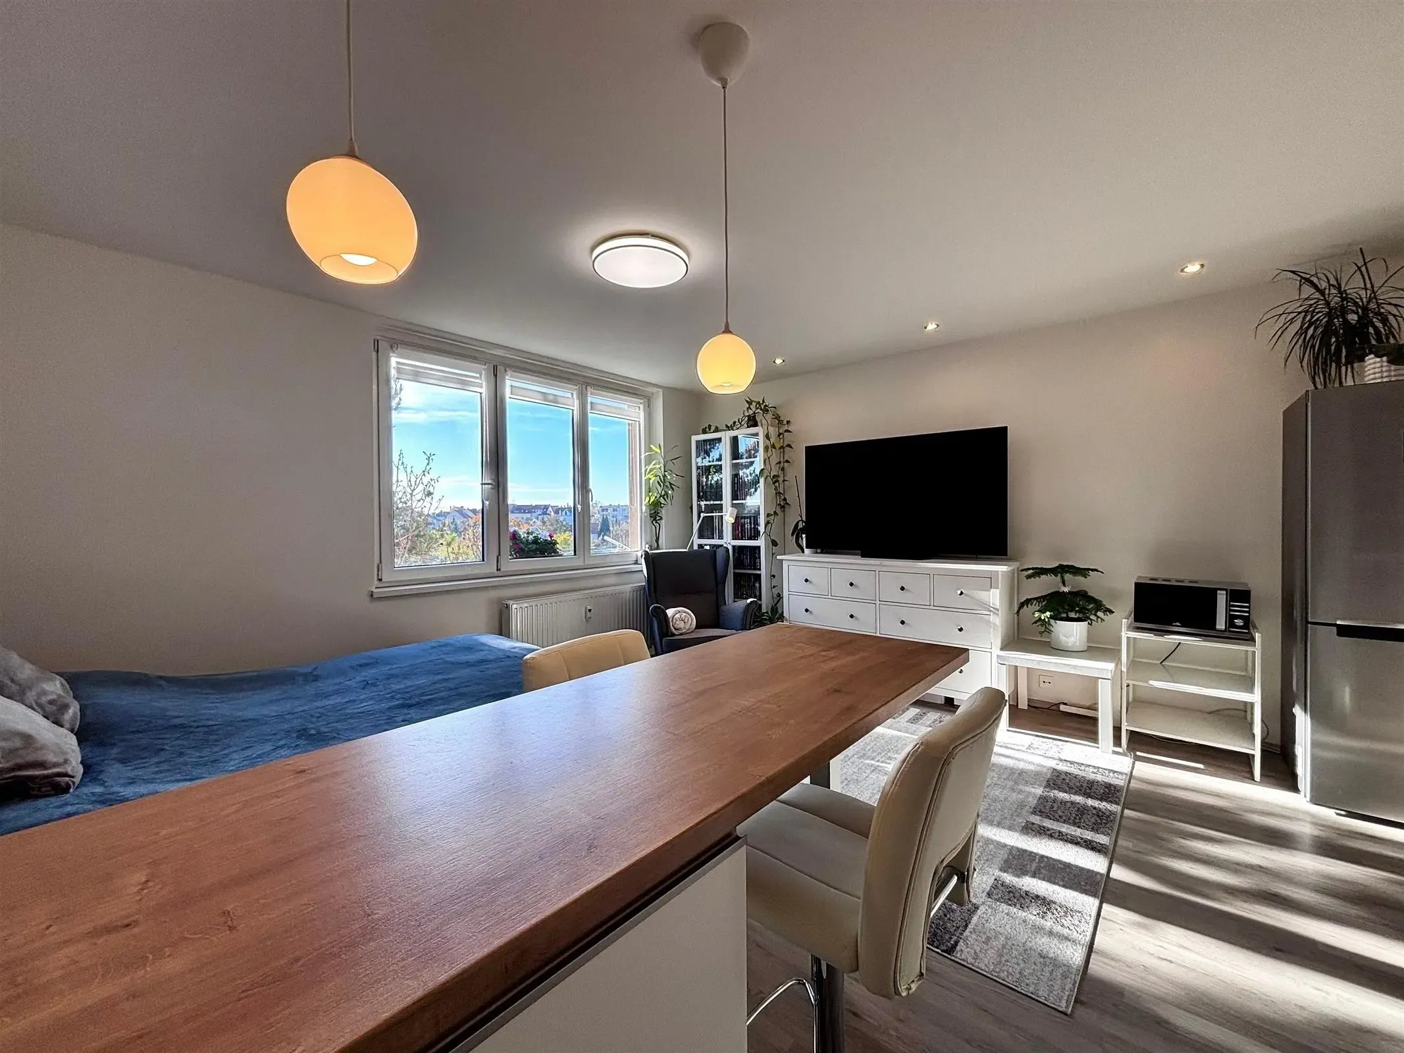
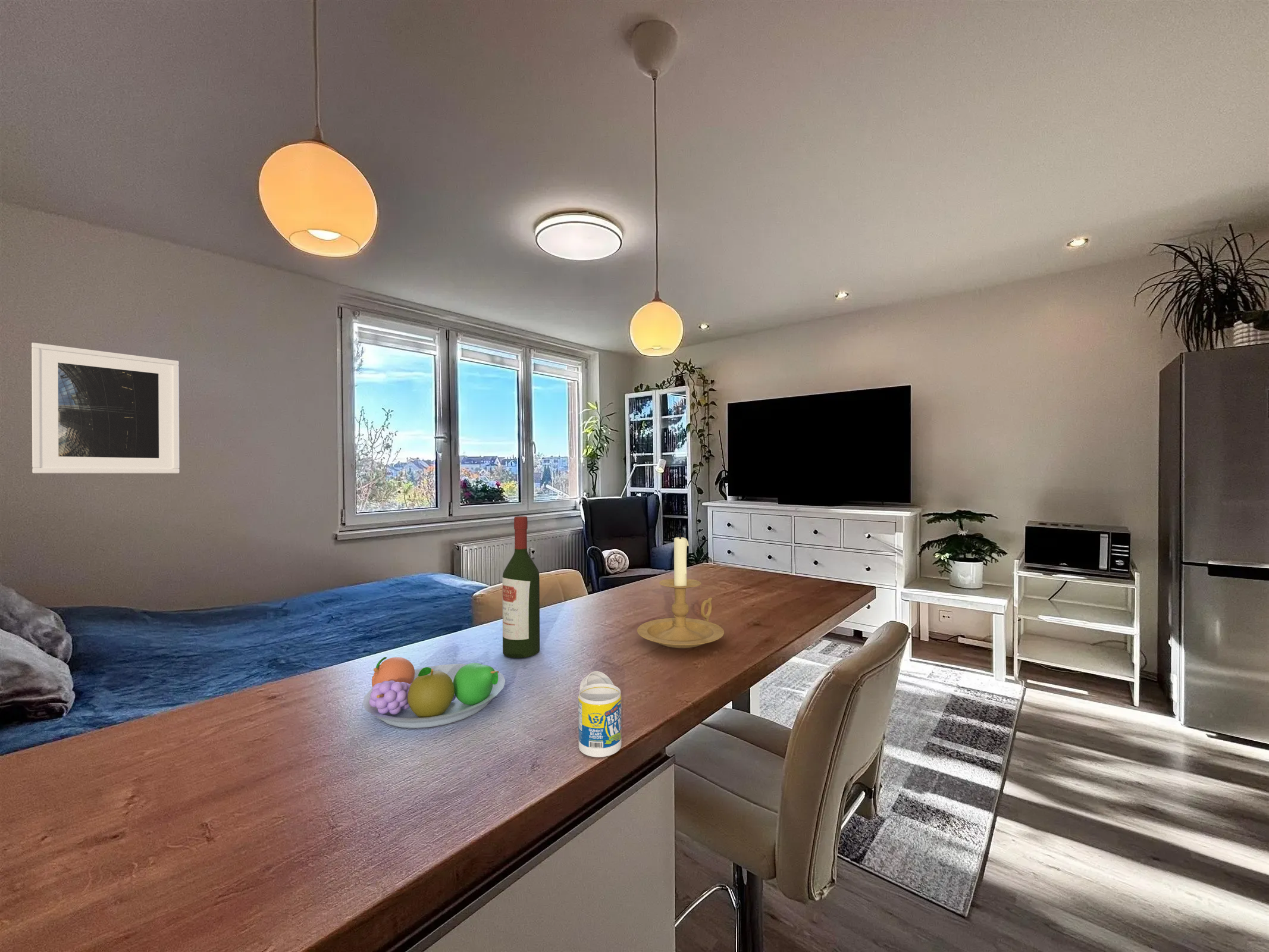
+ cup (600, 708)
+ wine bottle (521, 584)
+ fruit bowl (440, 677)
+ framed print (111, 413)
+ candle holder (681, 587)
